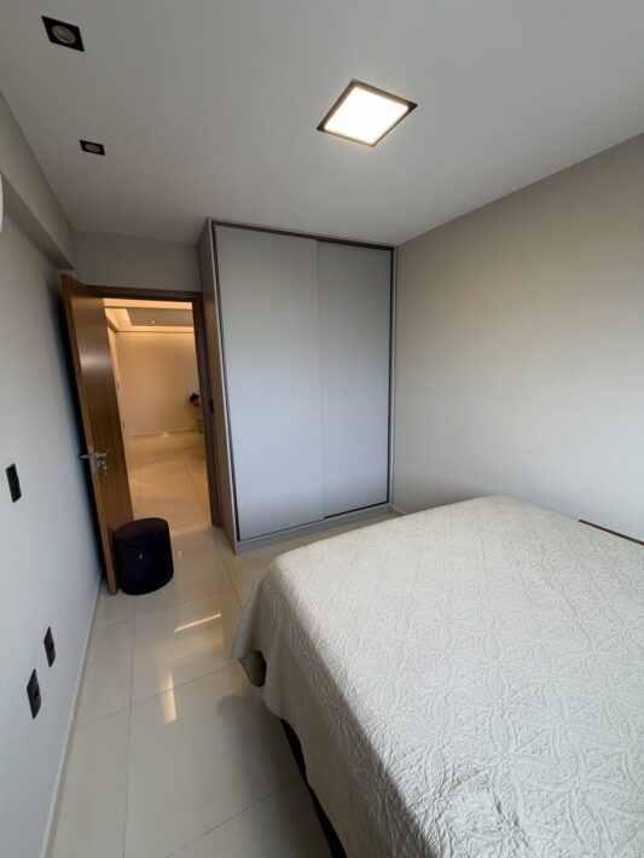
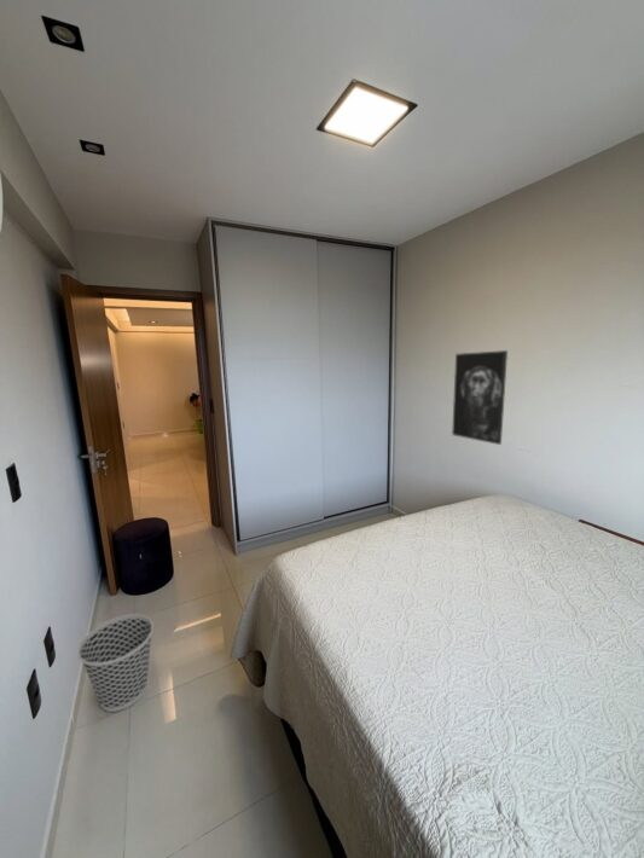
+ wastebasket (120, 665)
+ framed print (477, 396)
